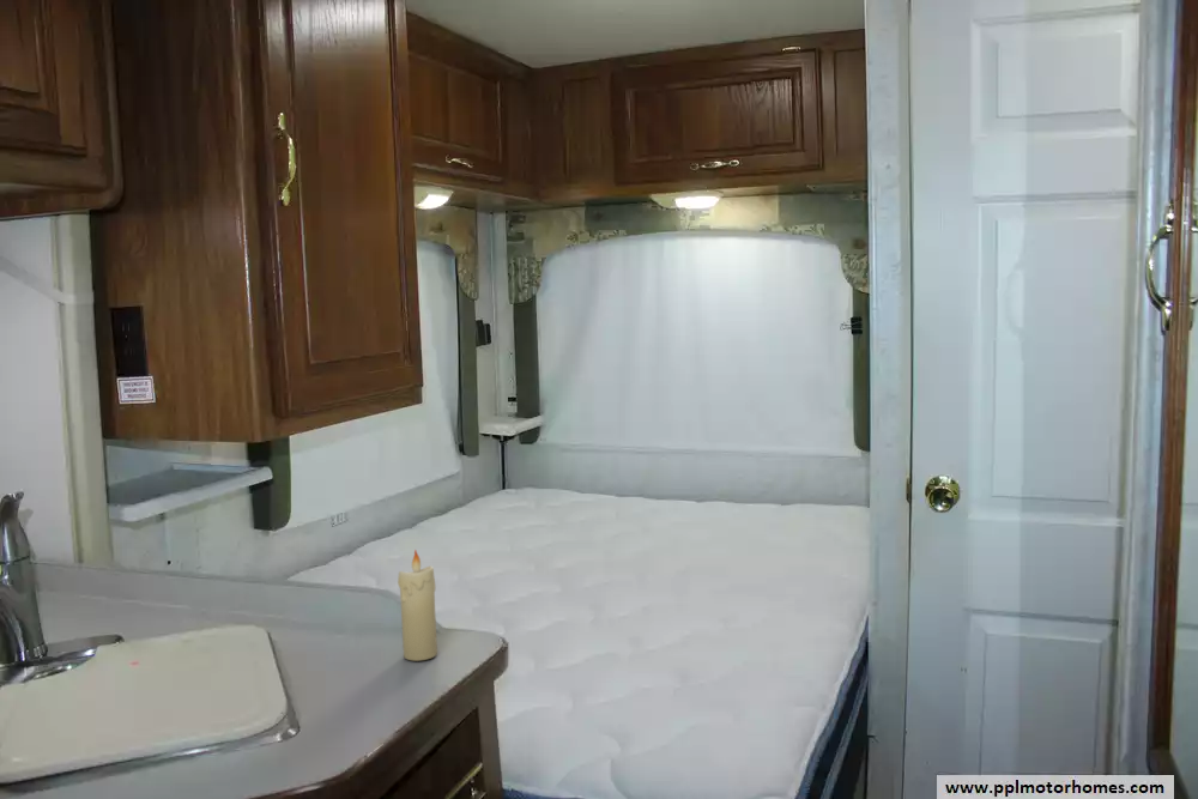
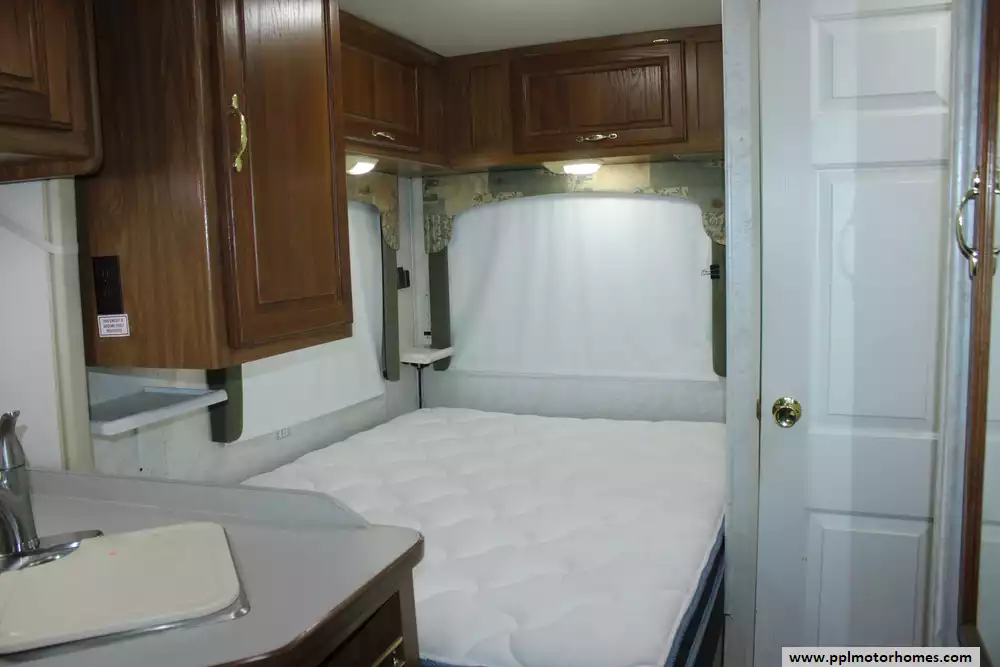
- candle (417, 603)
